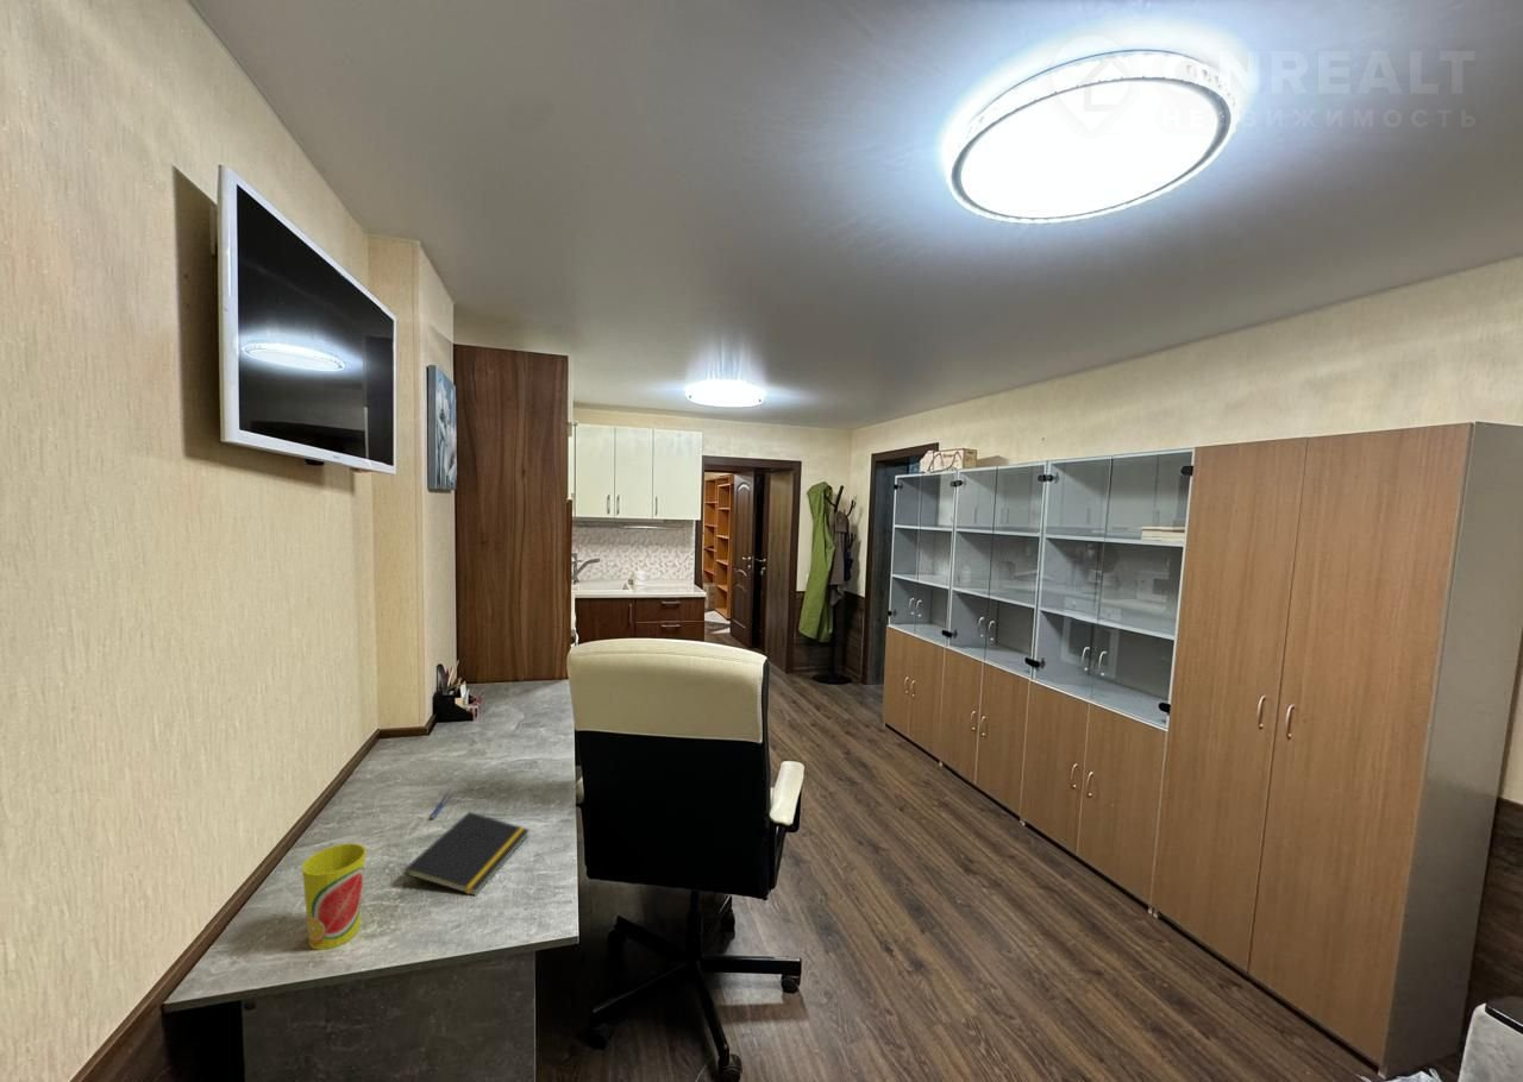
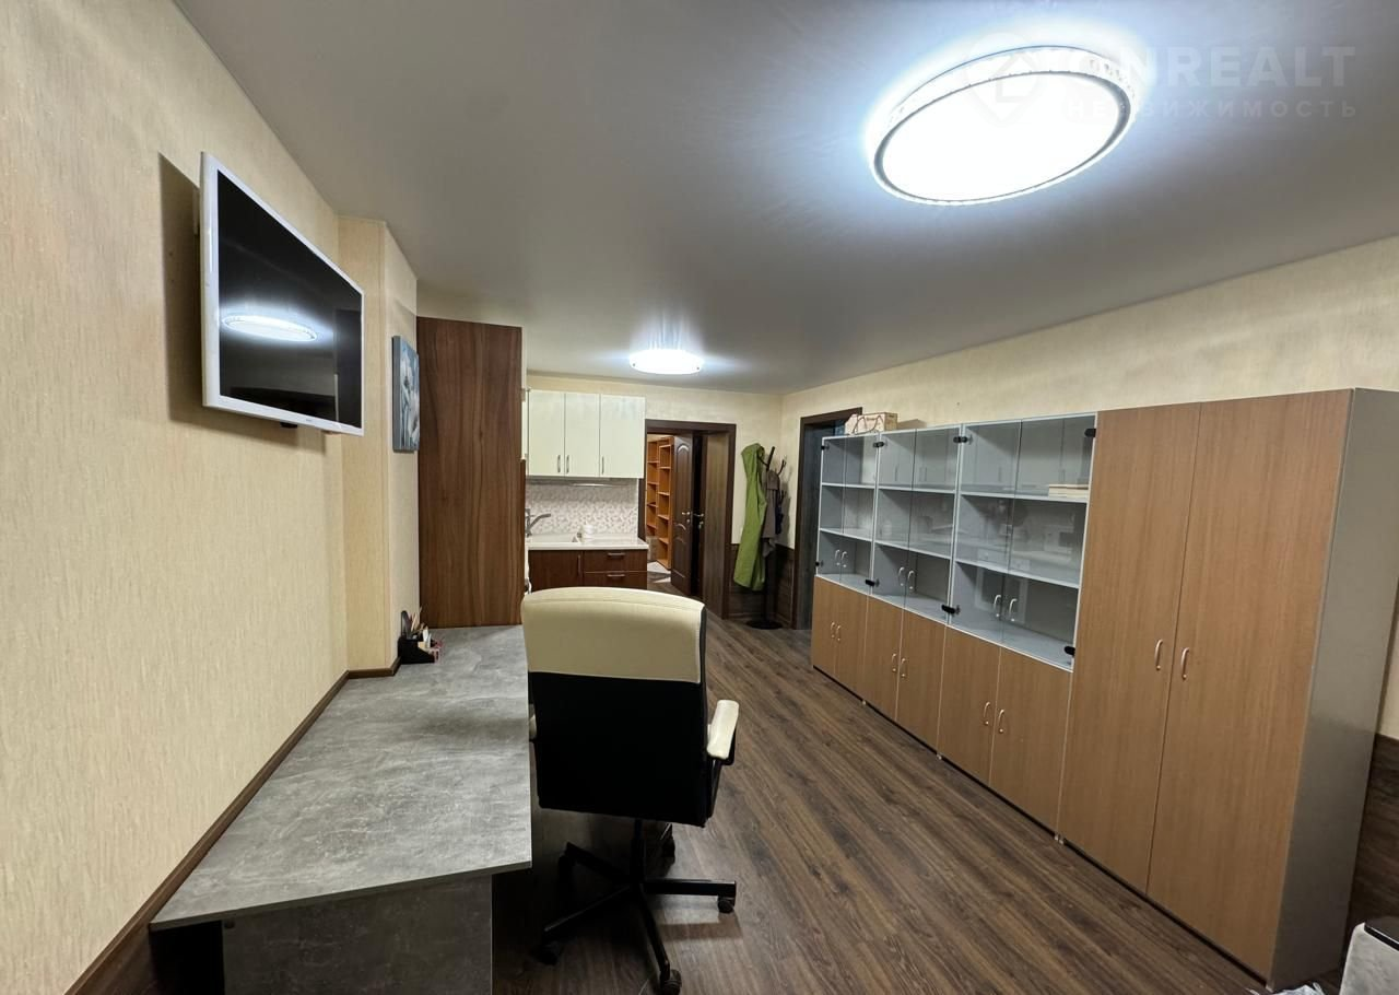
- notepad (471, 849)
- pen (441, 803)
- cup (334, 897)
